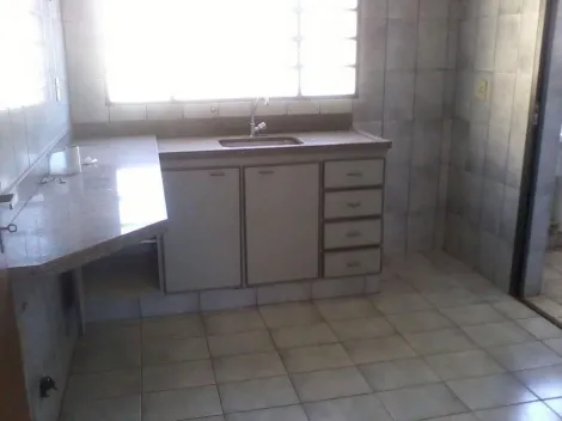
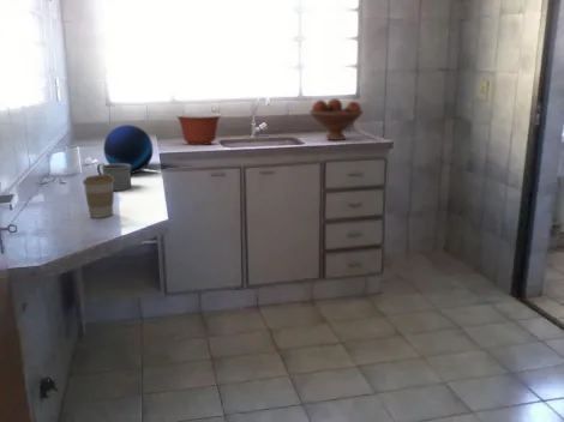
+ mixing bowl (199, 128)
+ coffee cup (100, 194)
+ fruit bowl (335, 119)
+ decorative orb (128, 149)
+ mug (114, 176)
